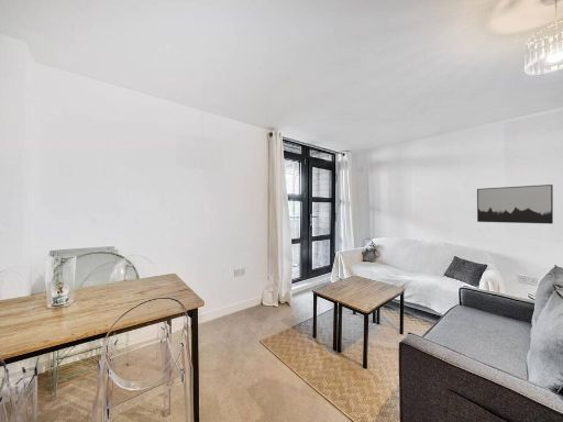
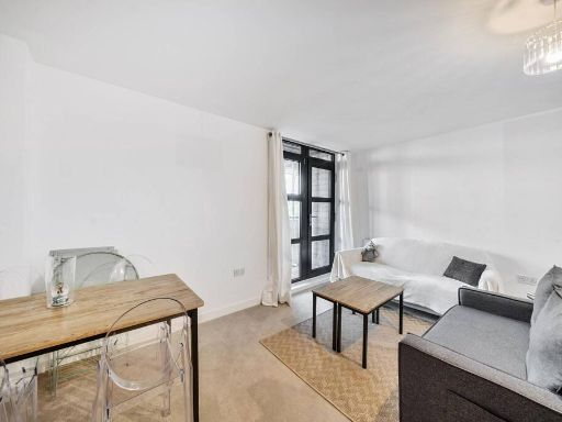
- wall art (511, 204)
